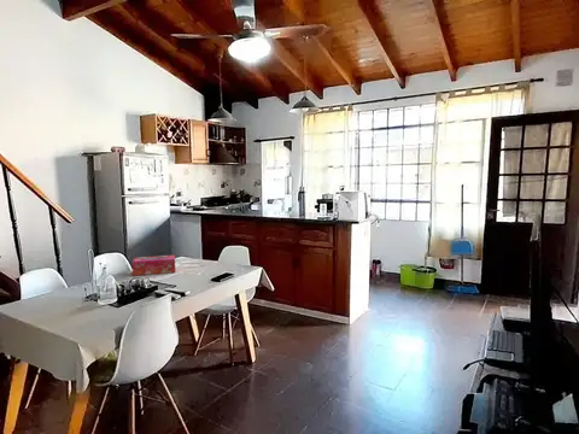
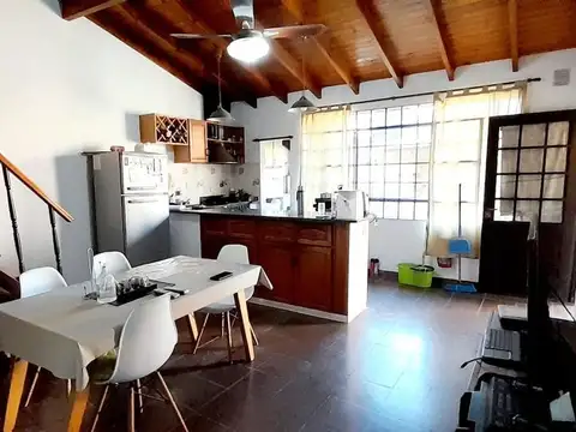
- tissue box (154, 264)
